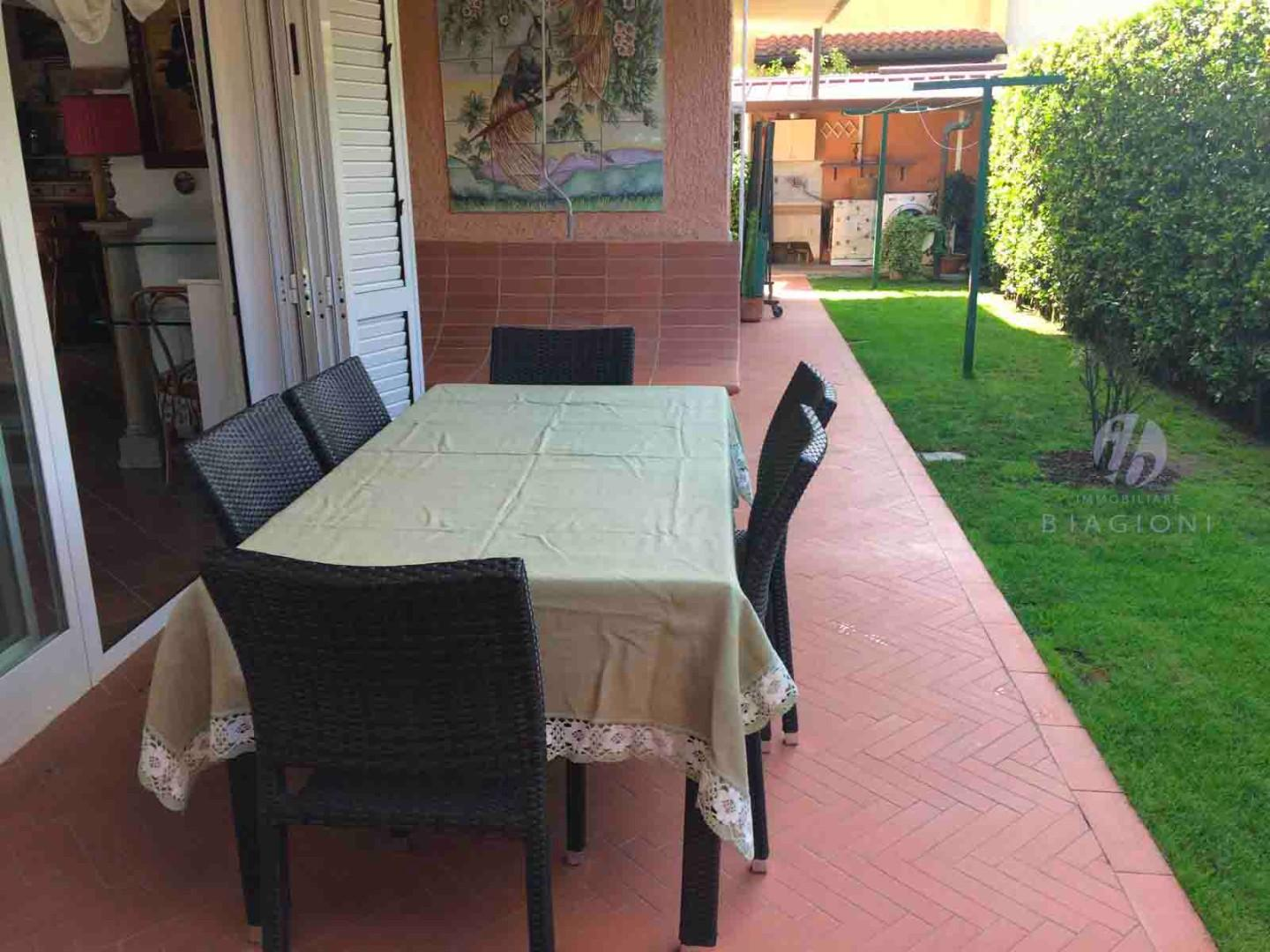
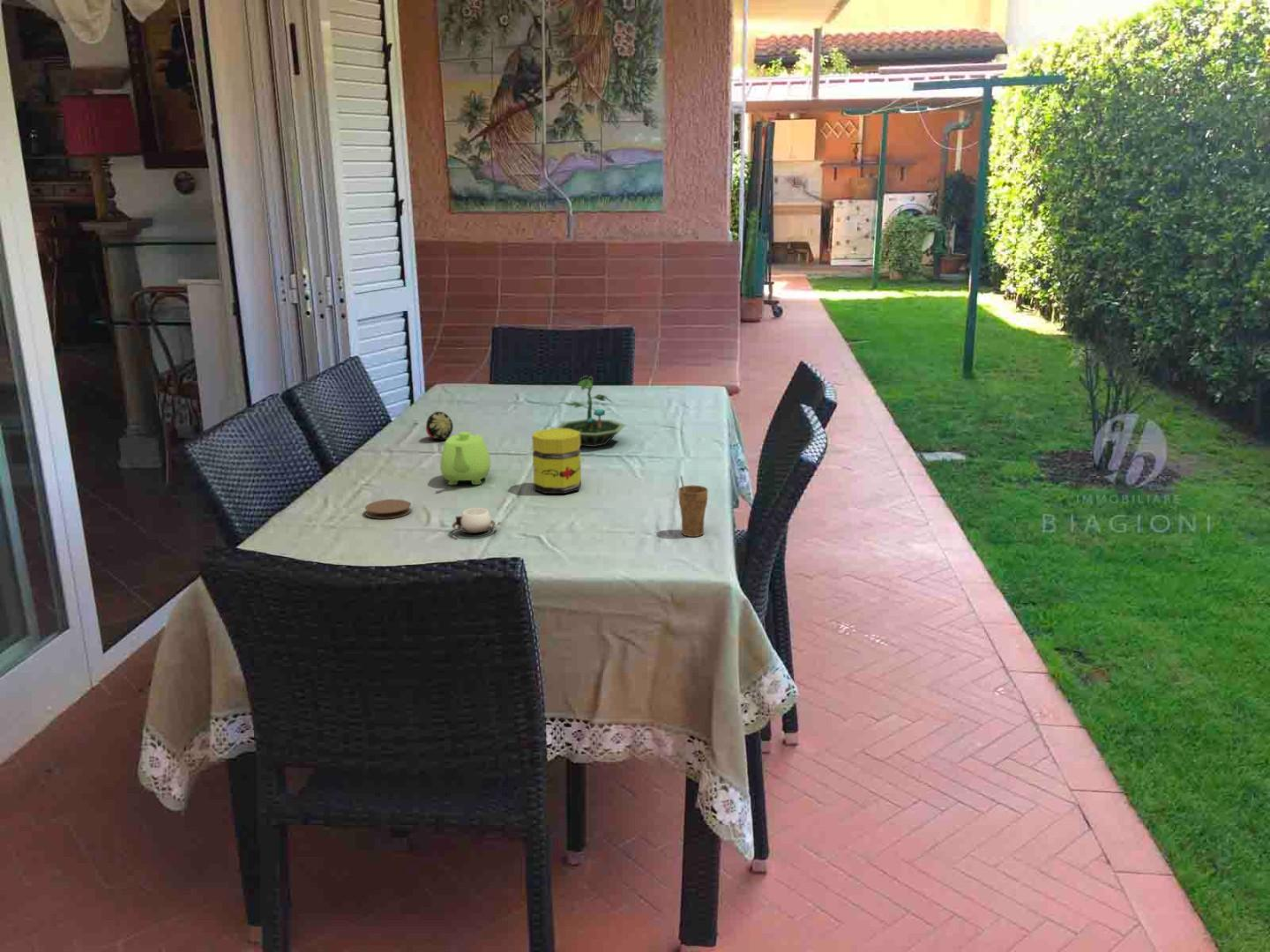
+ terrarium (590, 390)
+ teapot (465, 457)
+ fruit (437, 425)
+ jar (557, 461)
+ cup (475, 521)
+ cup (692, 505)
+ coaster (388, 509)
